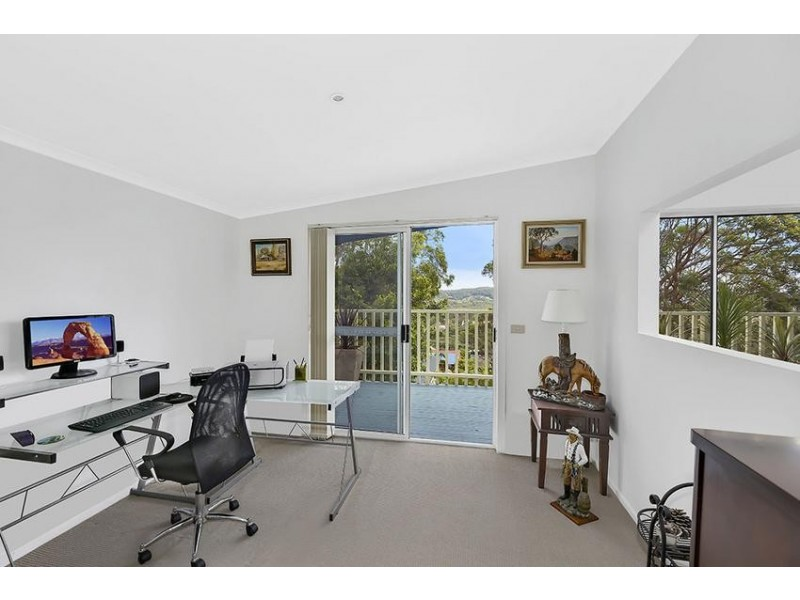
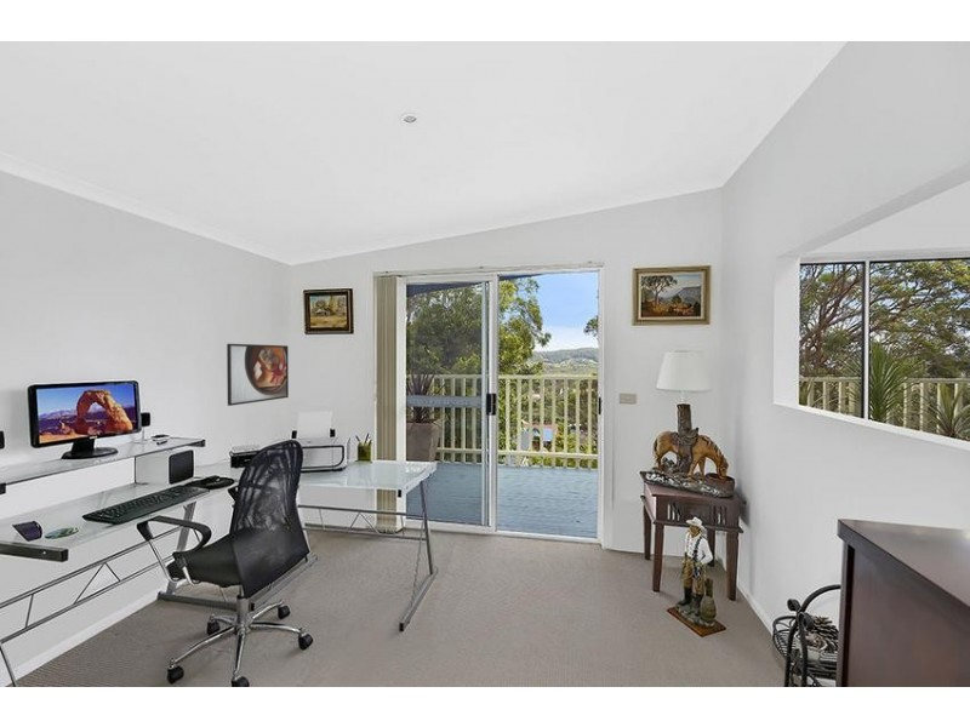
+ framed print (259, 372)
